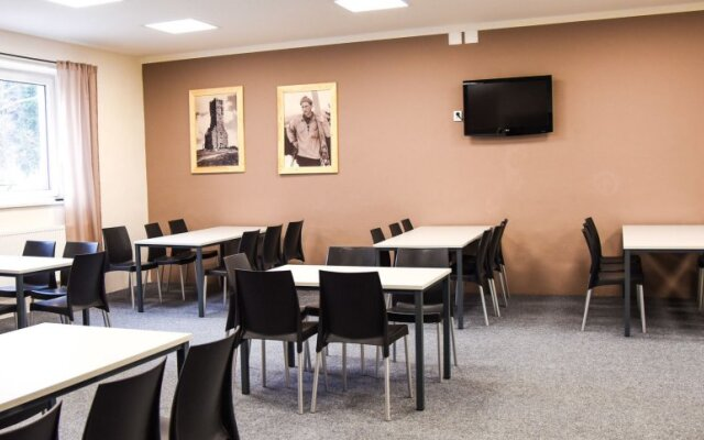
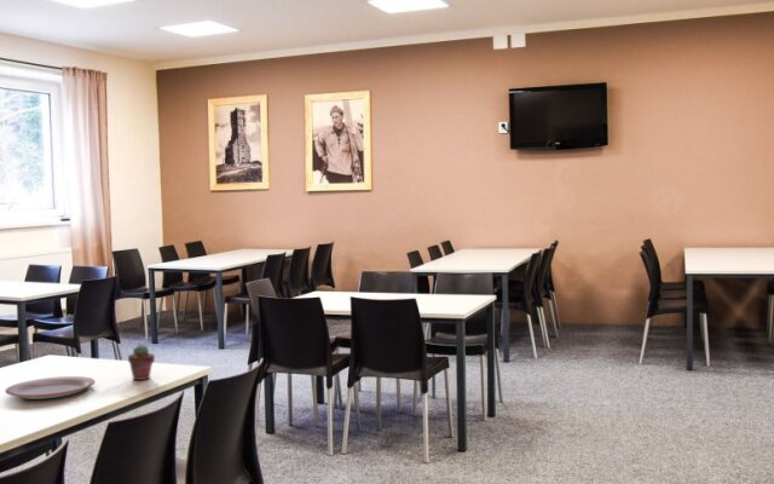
+ potted succulent (140, 361)
+ plate (51, 388)
